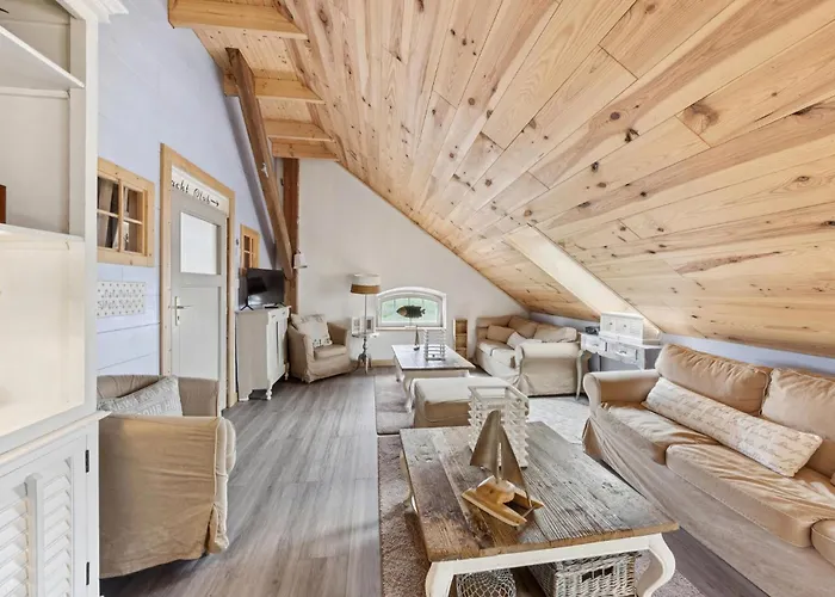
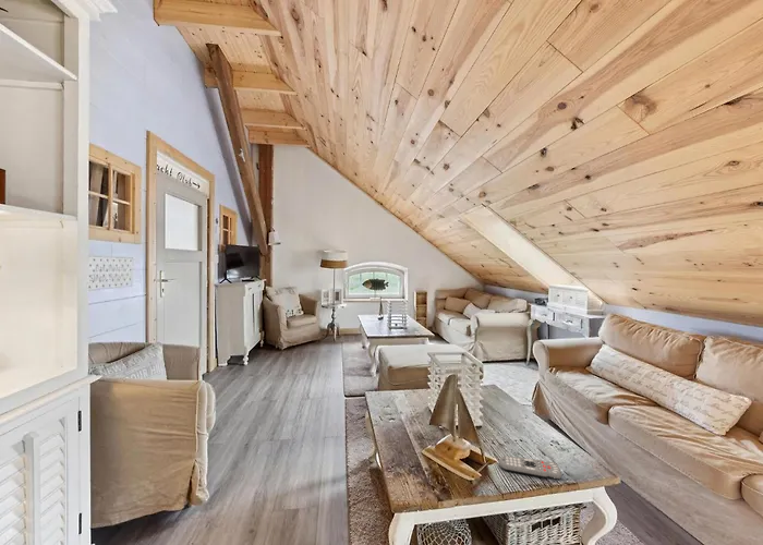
+ remote control (529, 467)
